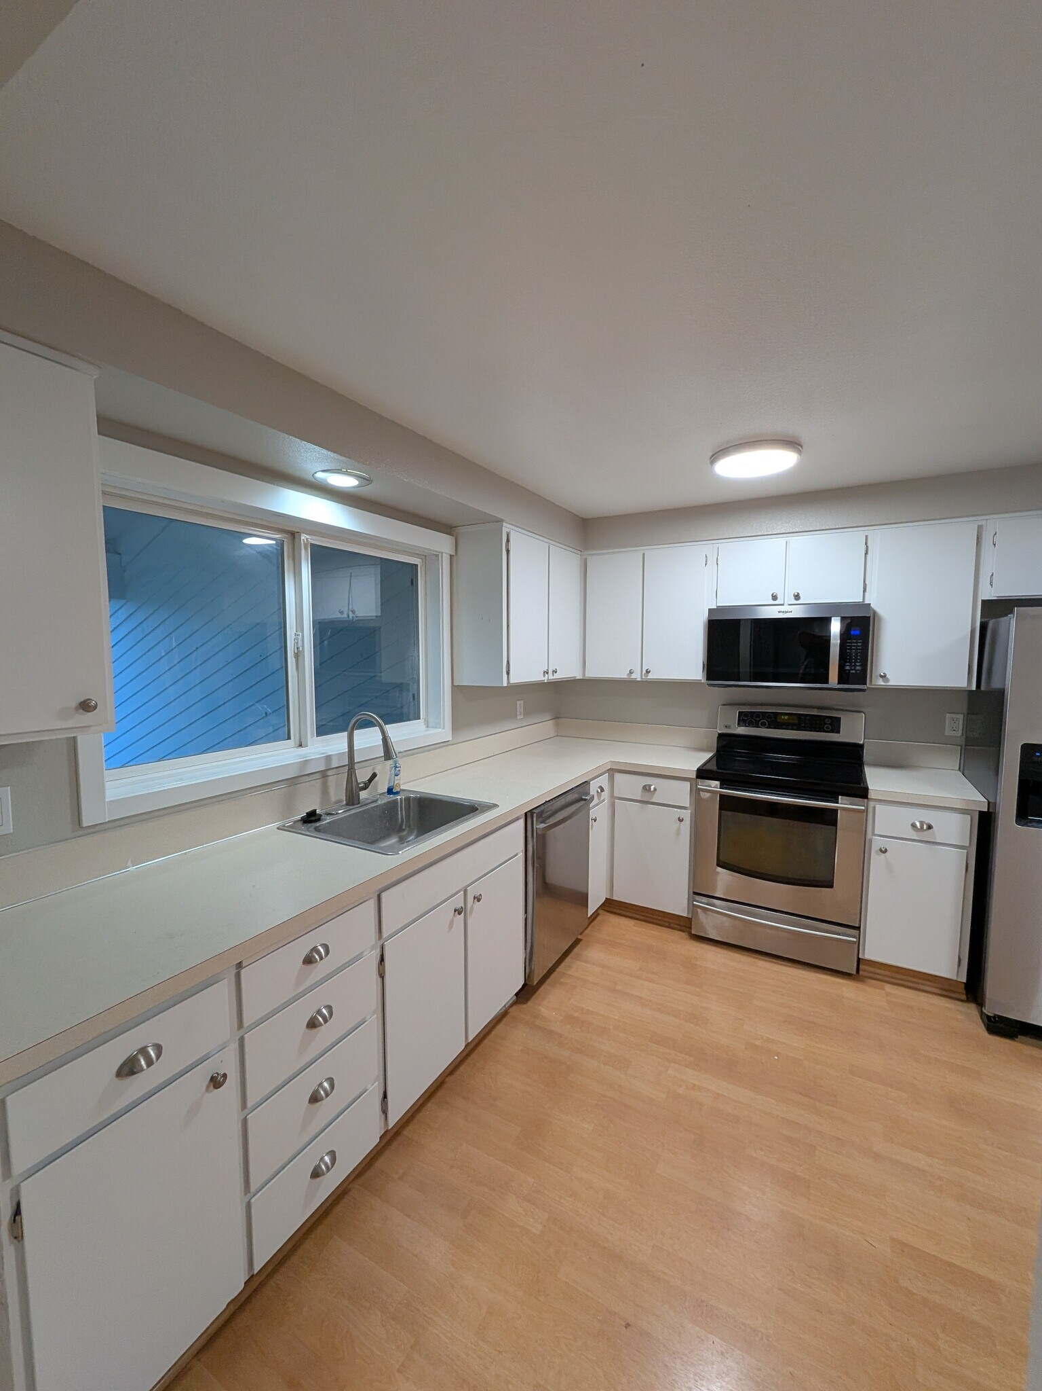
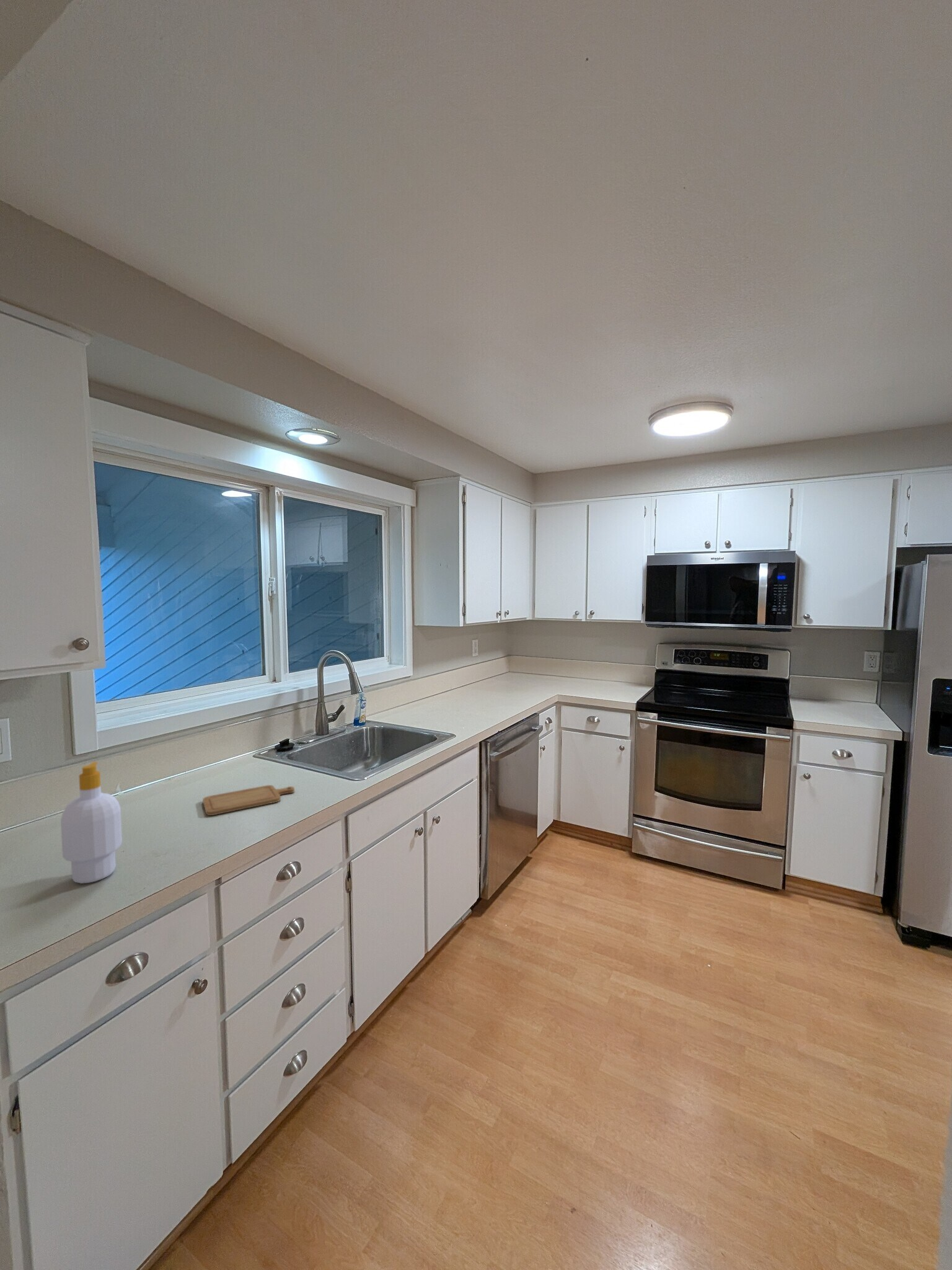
+ chopping board (251, 797)
+ soap bottle (92, 821)
